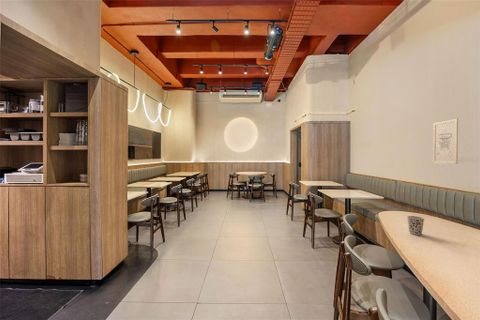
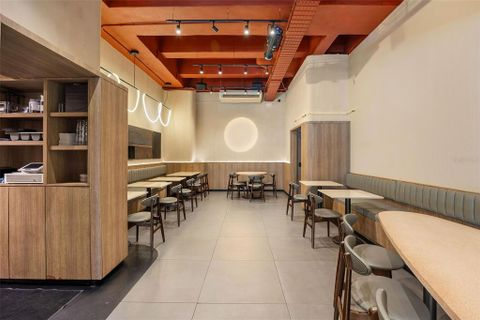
- wall art (444, 142)
- cup (415, 225)
